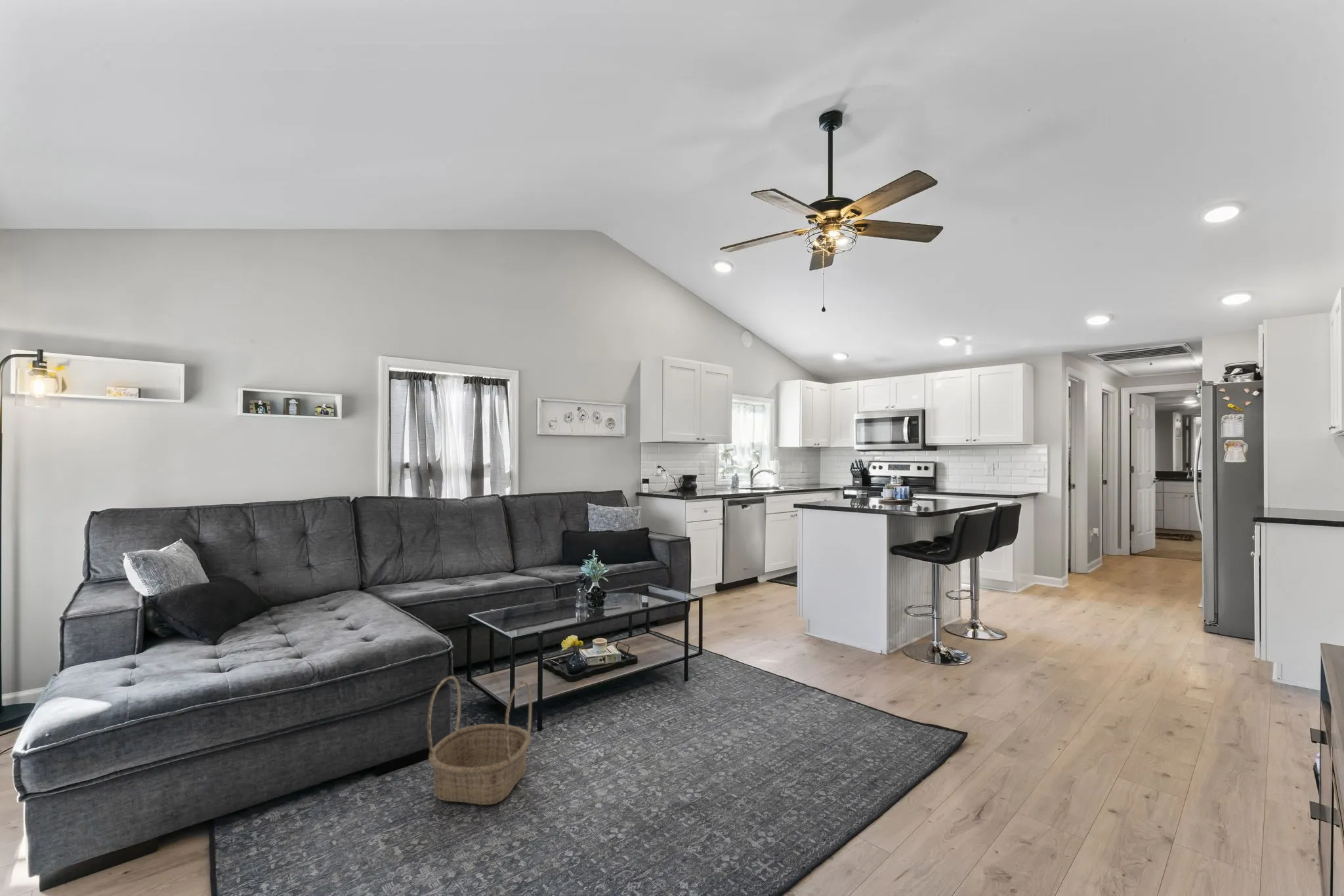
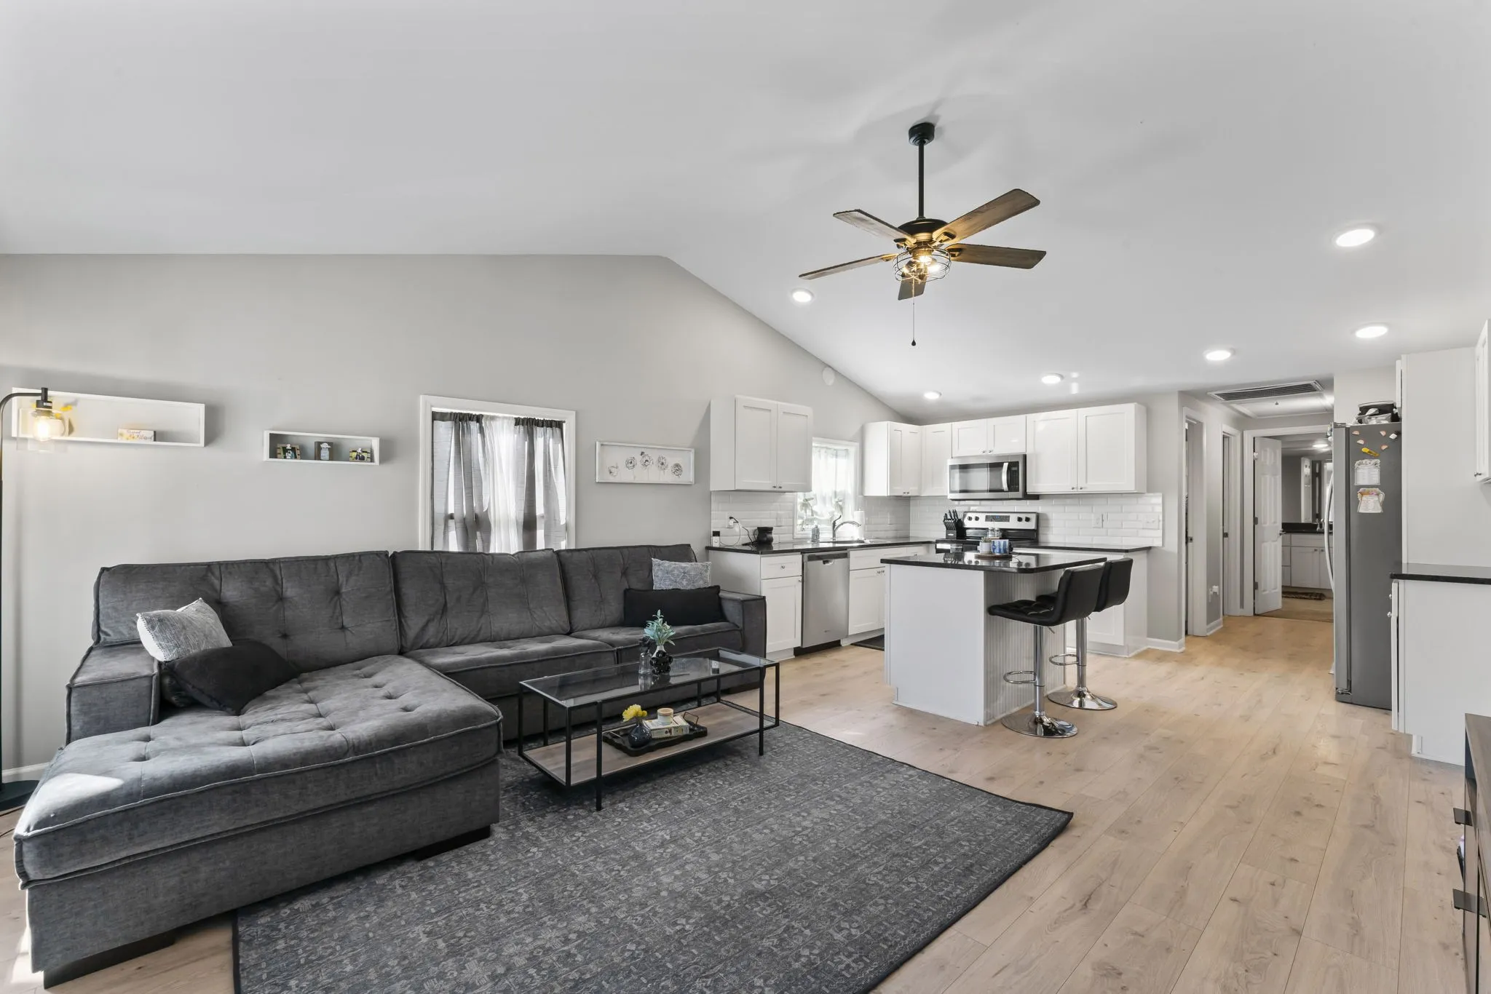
- basket (481, 733)
